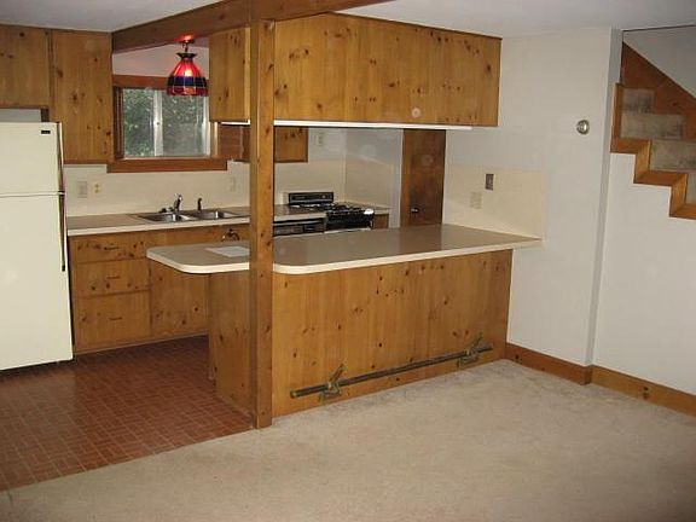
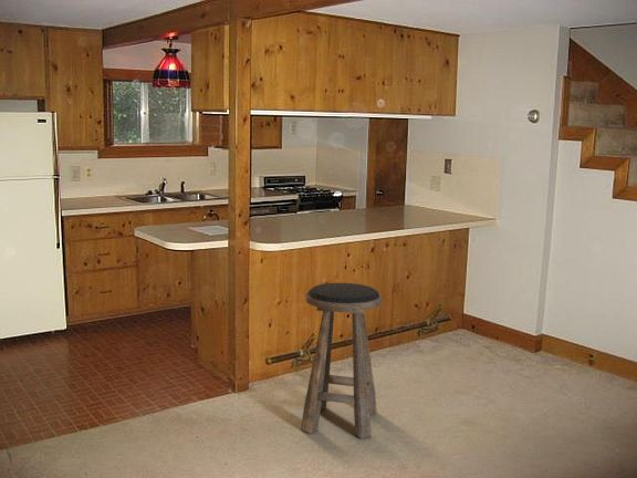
+ stool (353, 356)
